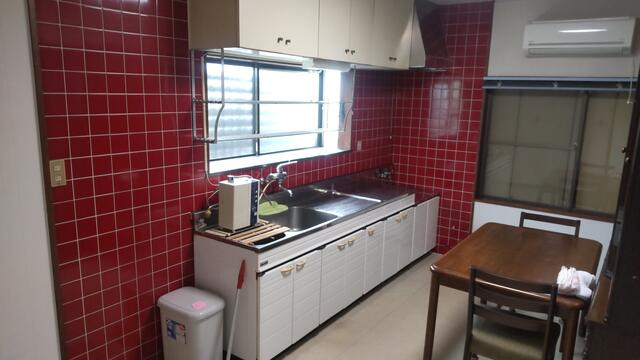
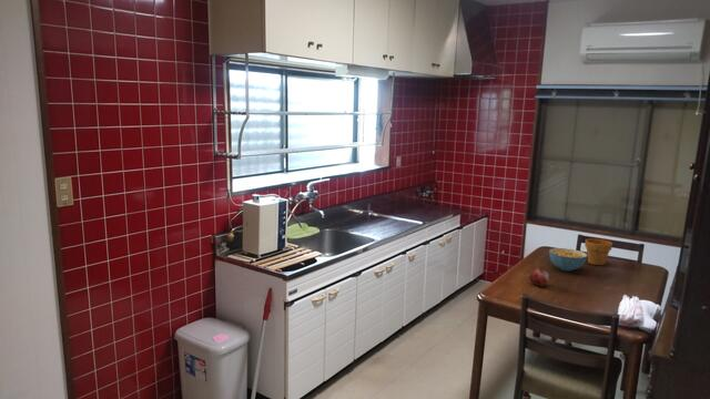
+ cereal bowl (567, 260)
+ flower pot (597, 252)
+ fruit (539, 275)
